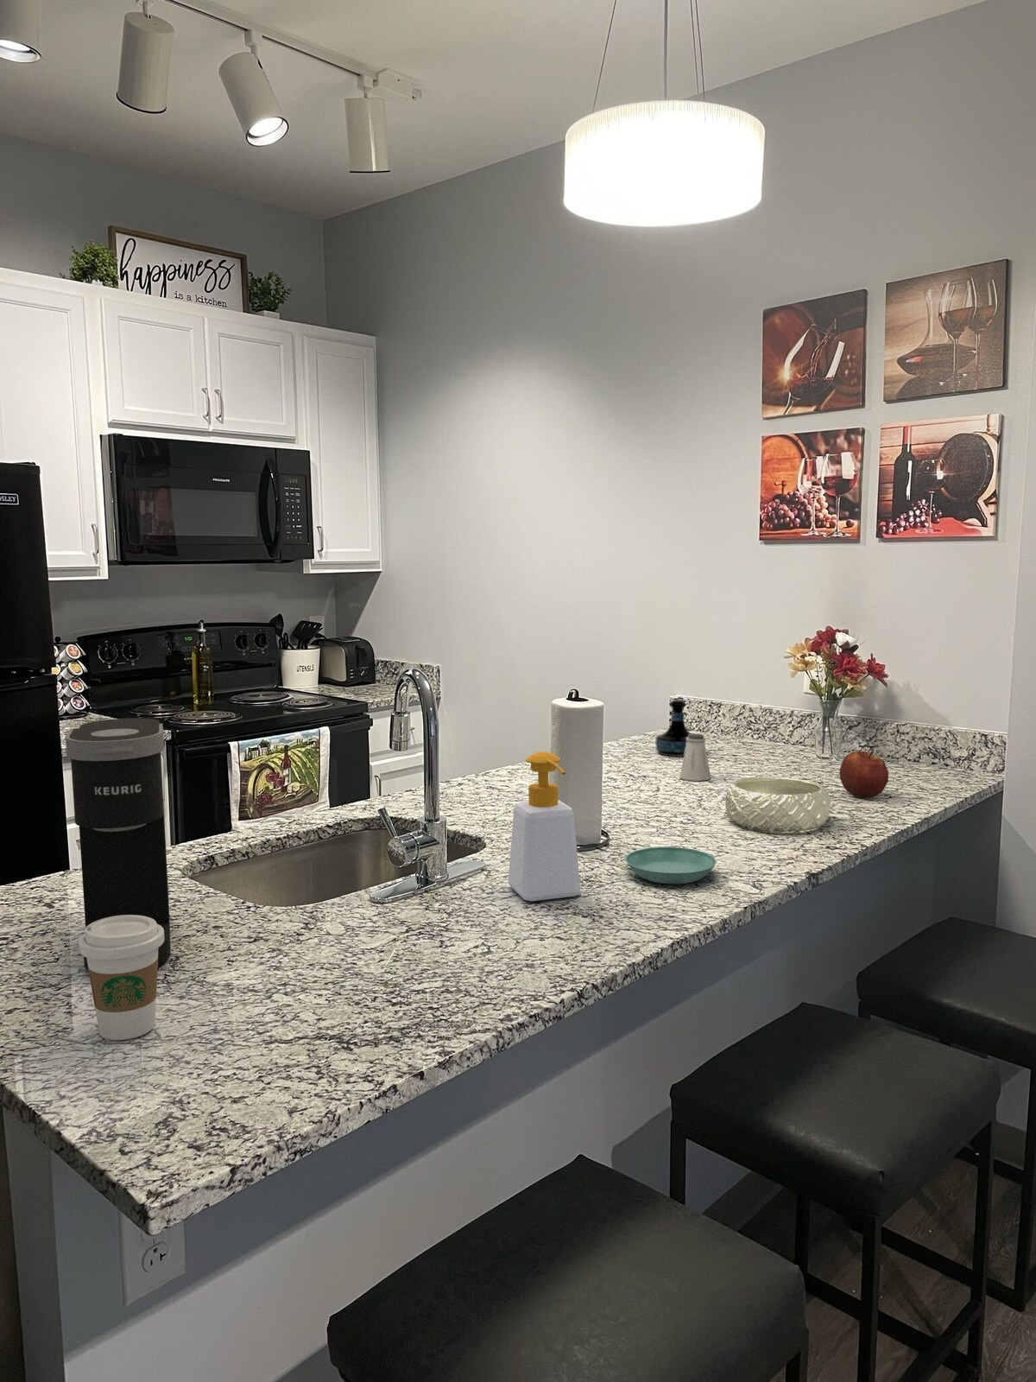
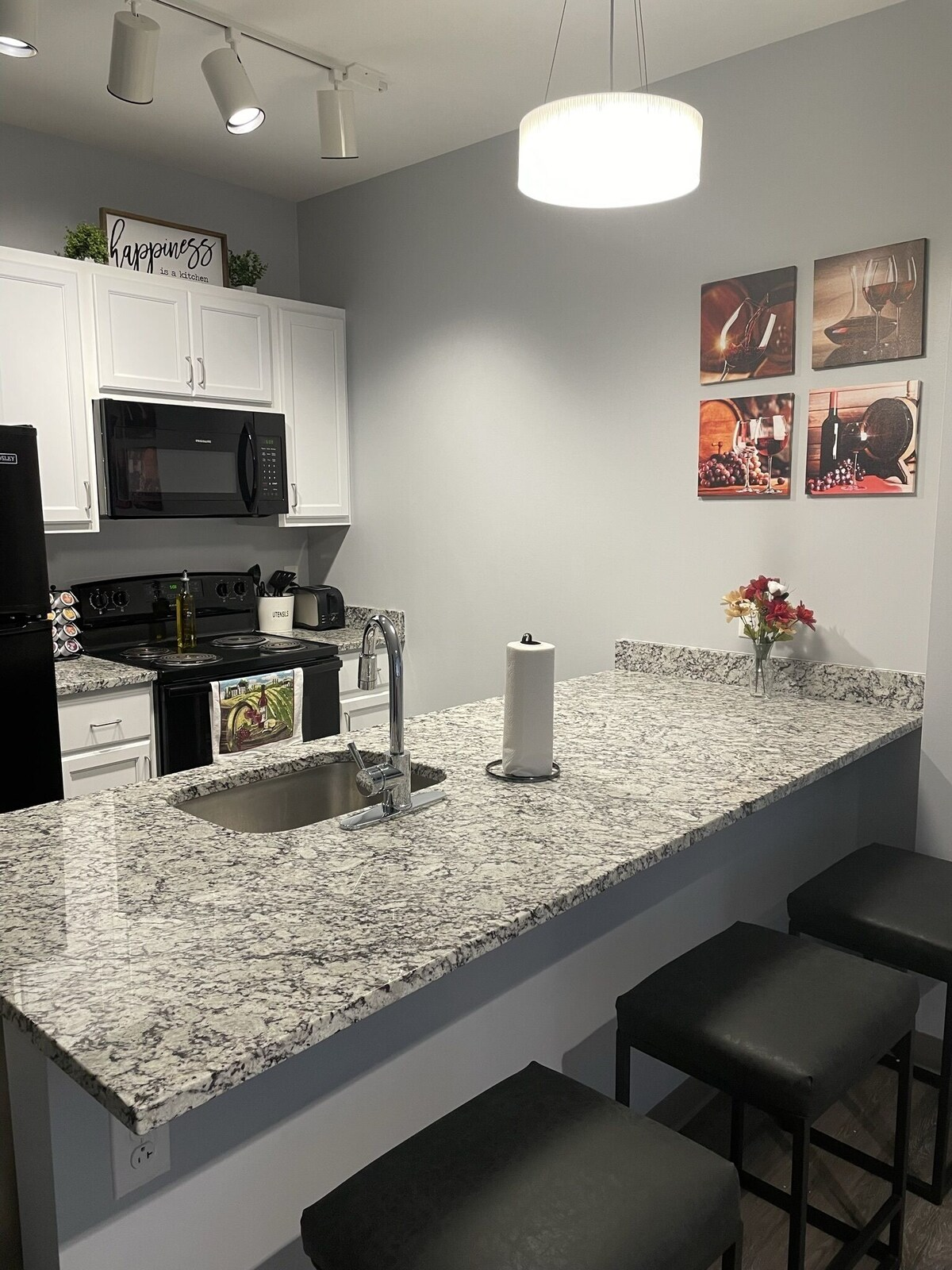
- apple (863, 773)
- coffee cup (123, 977)
- saltshaker (695, 756)
- soap bottle (548, 826)
- bowl (777, 802)
- saucer (670, 866)
- coffee maker (123, 834)
- tequila bottle (677, 727)
